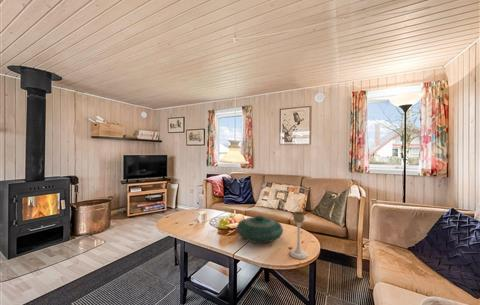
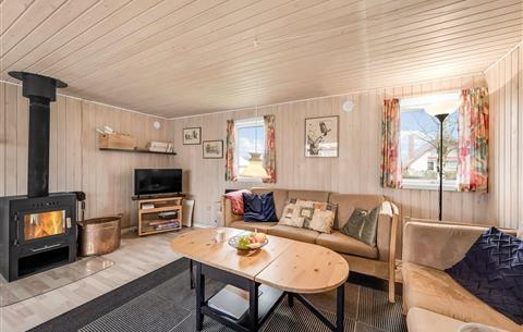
- candle holder (298, 233)
- decorative bowl (259, 226)
